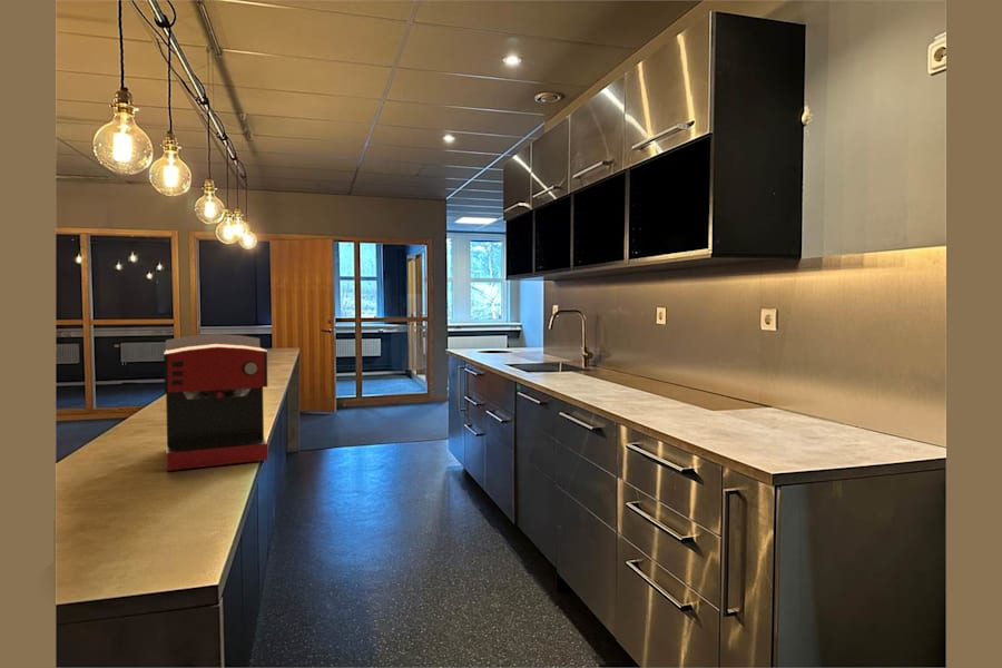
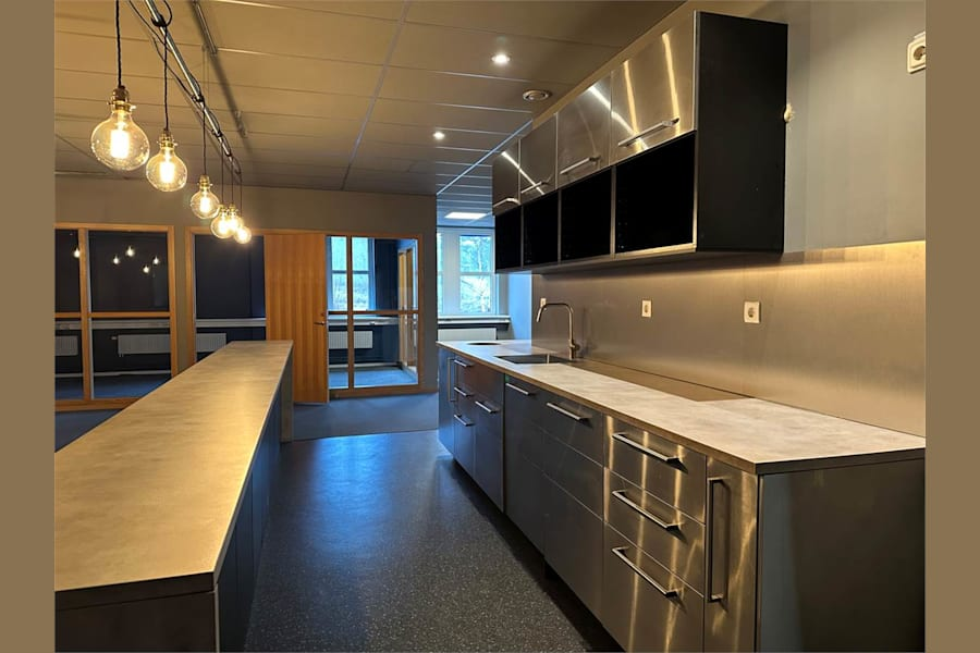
- coffee maker (216, 396)
